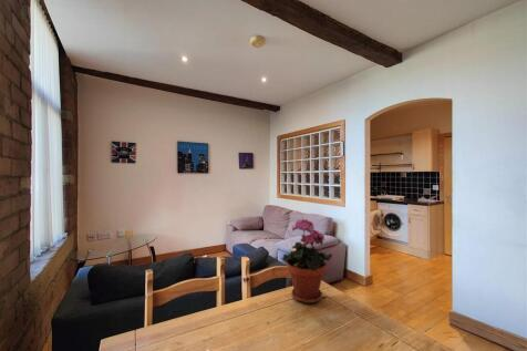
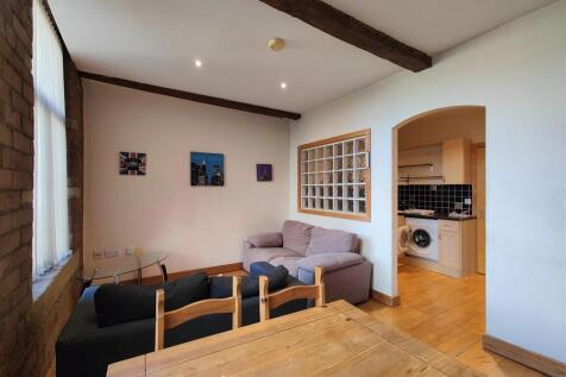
- potted plant (307, 257)
